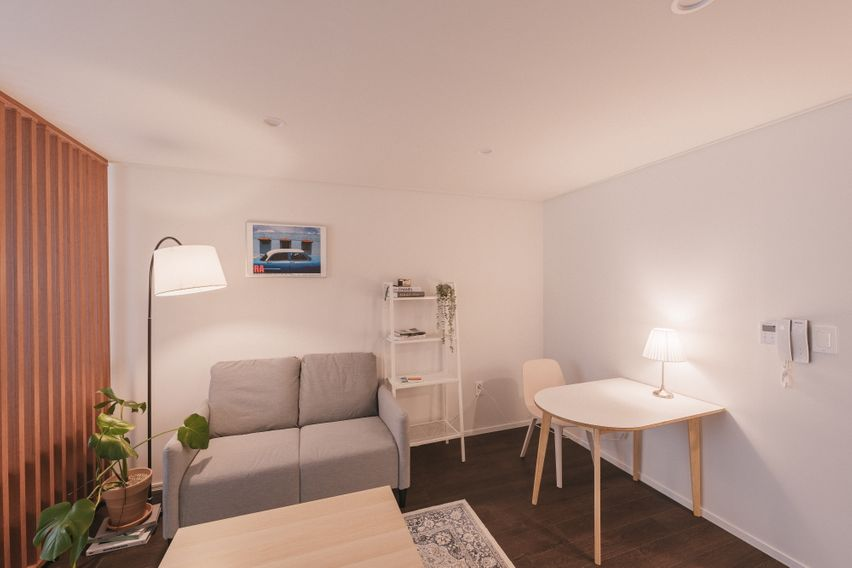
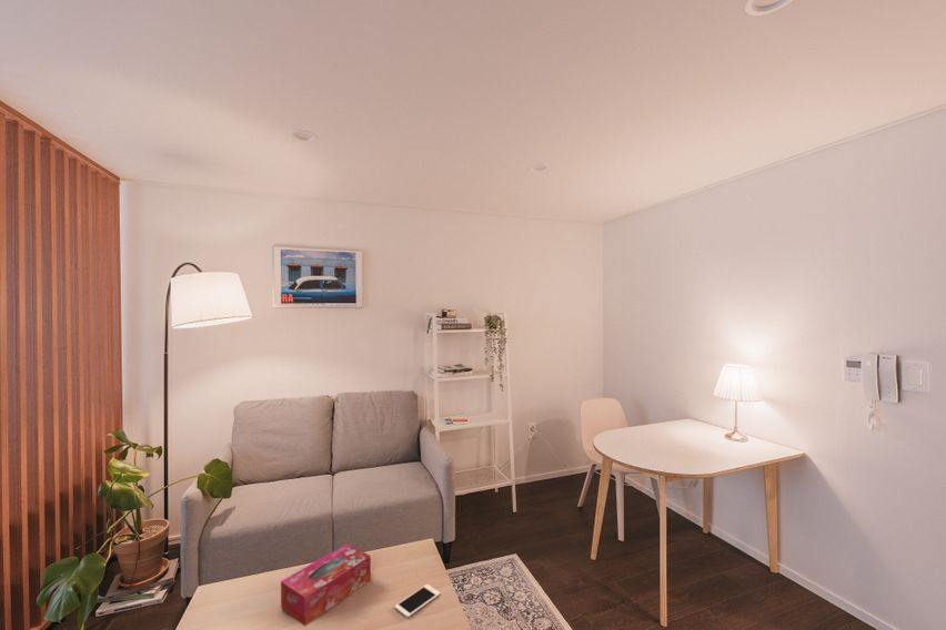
+ tissue box (328, 580)
+ cell phone (417, 599)
